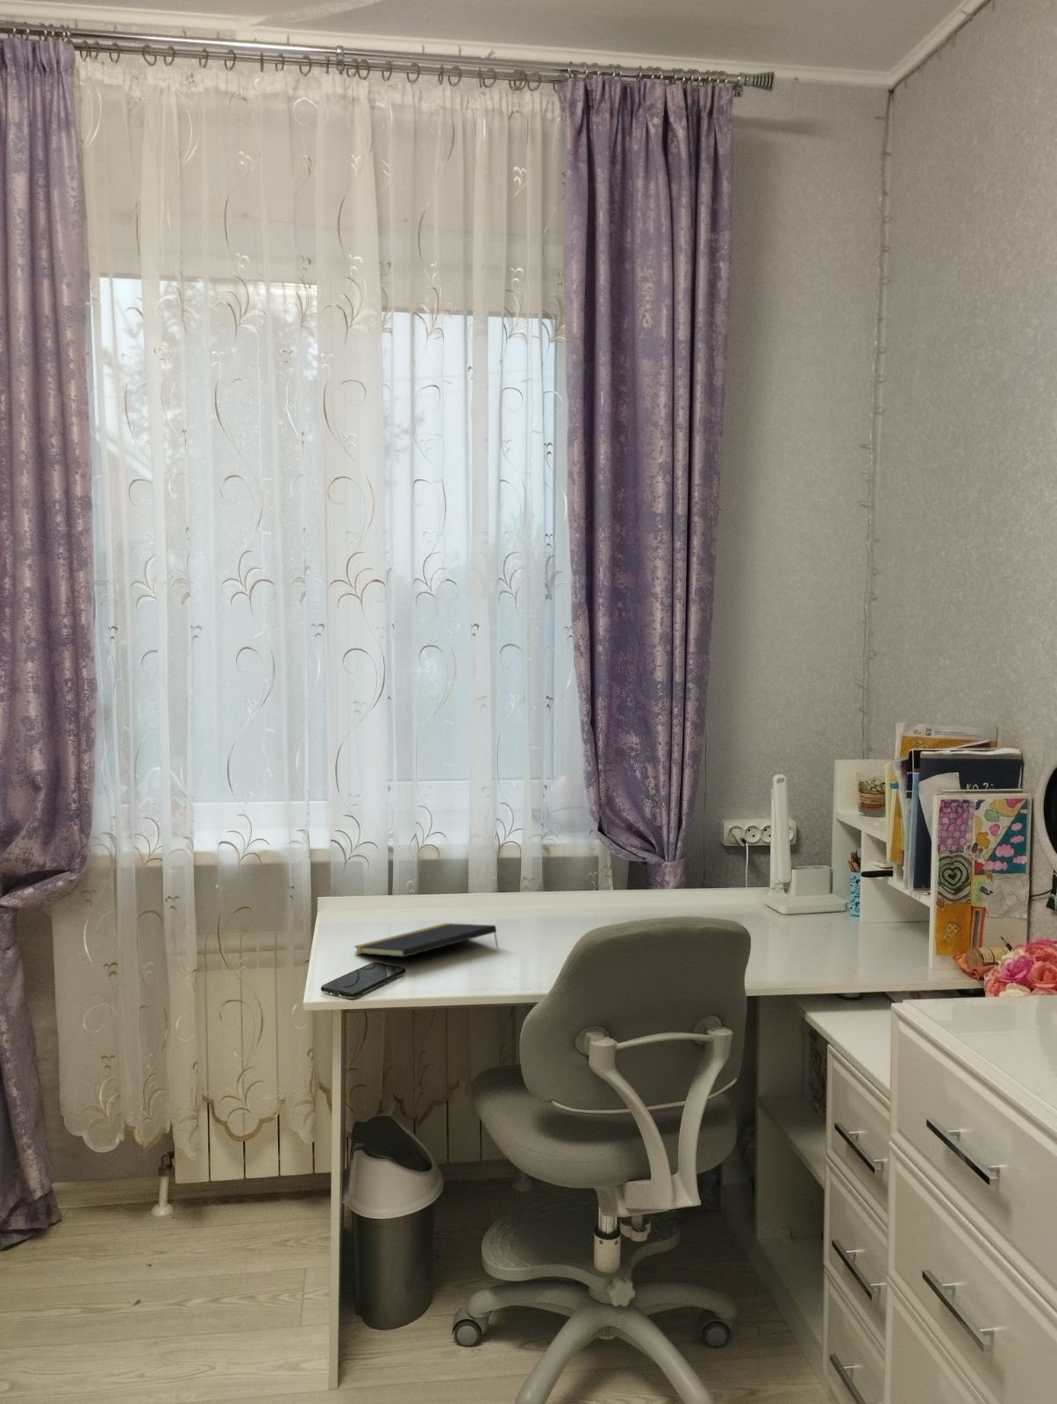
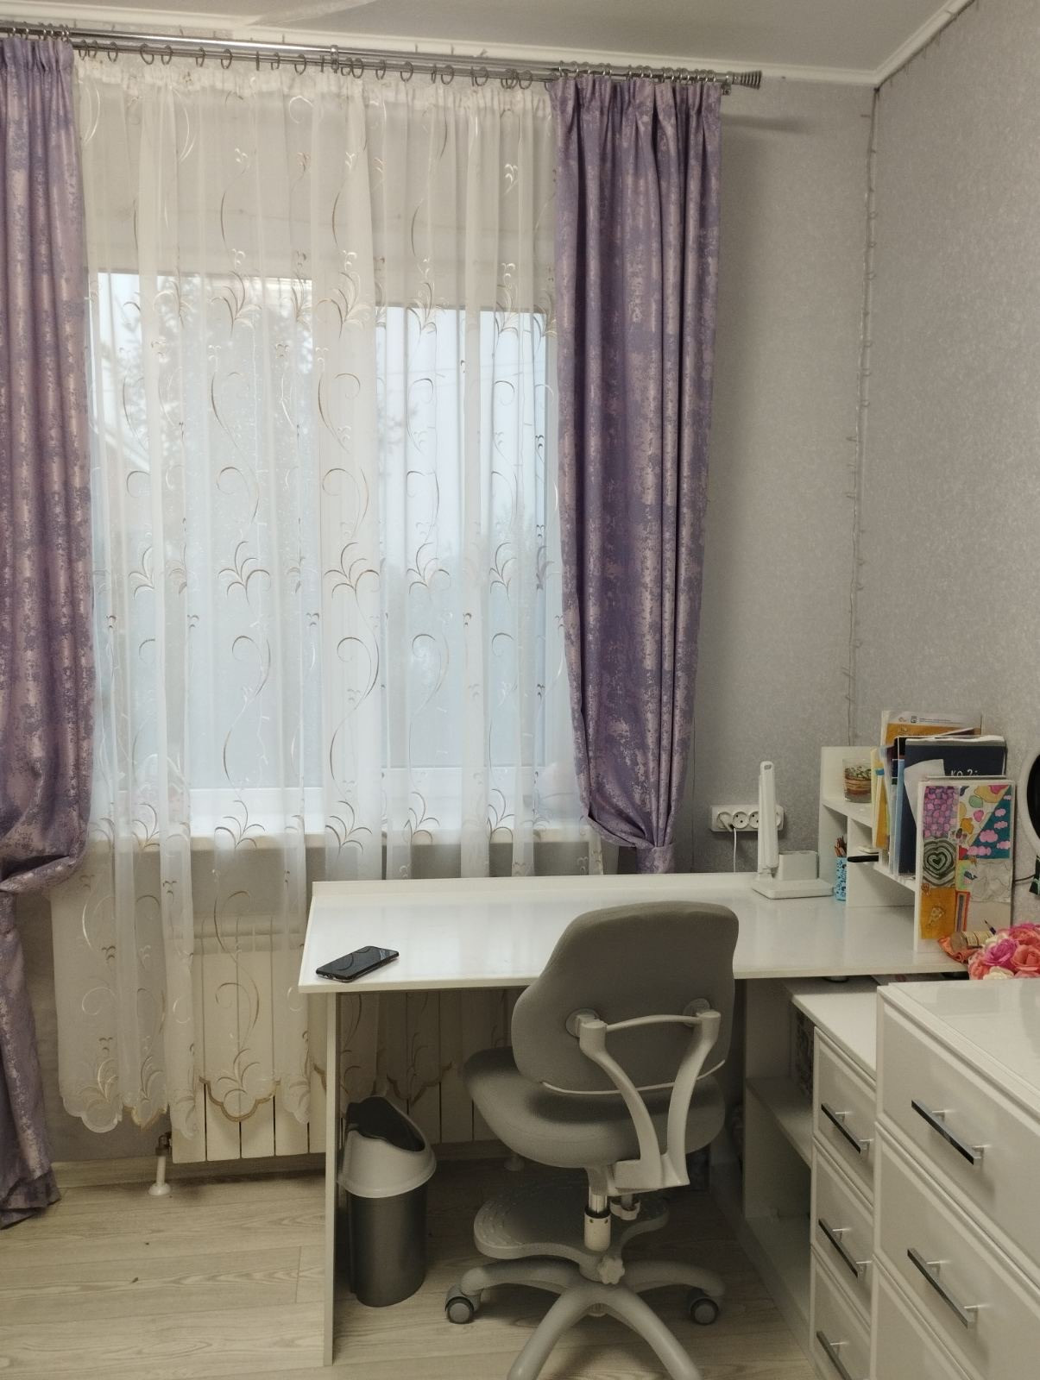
- notepad (425, 939)
